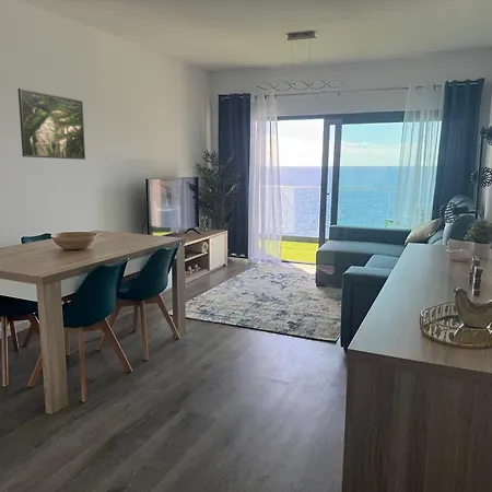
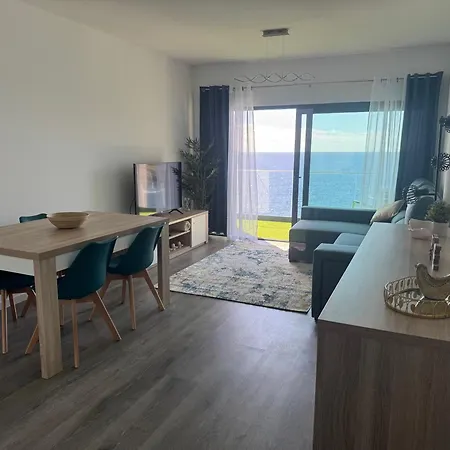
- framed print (54, 127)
